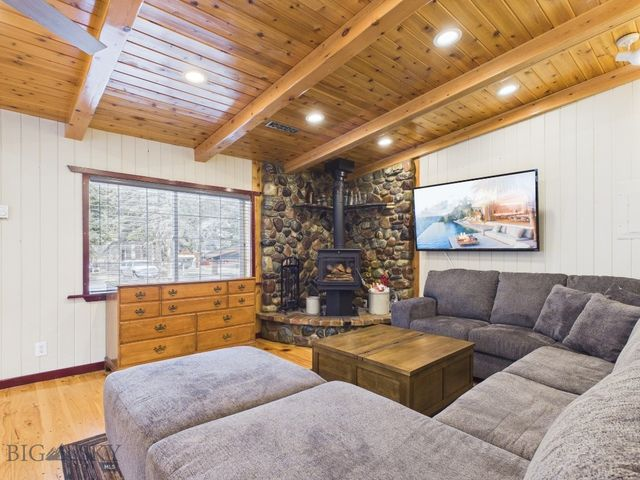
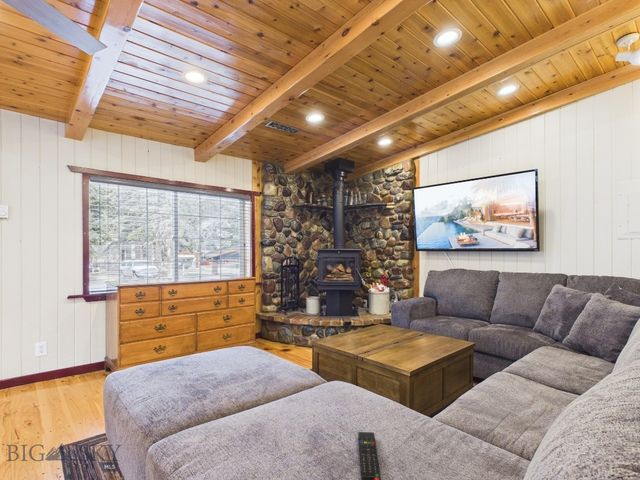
+ remote control (368, 456)
